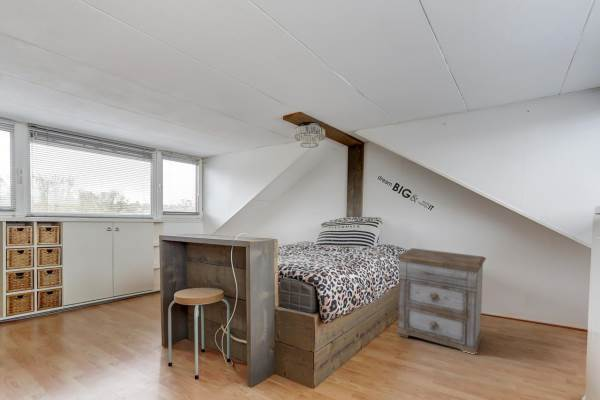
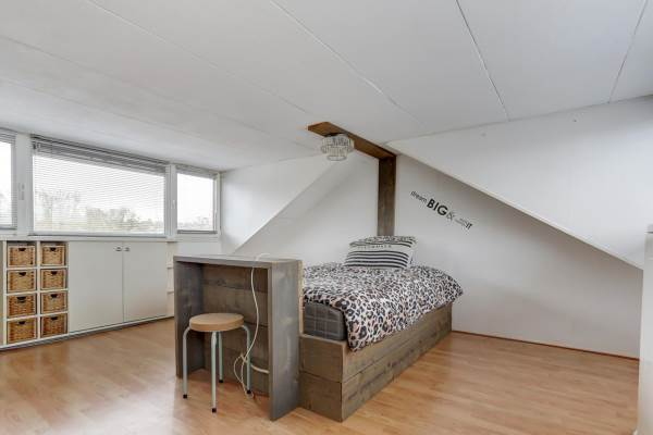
- nightstand (439, 296)
